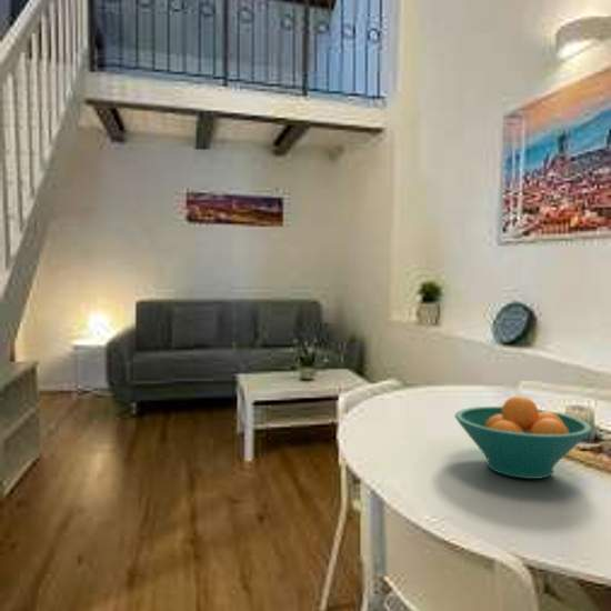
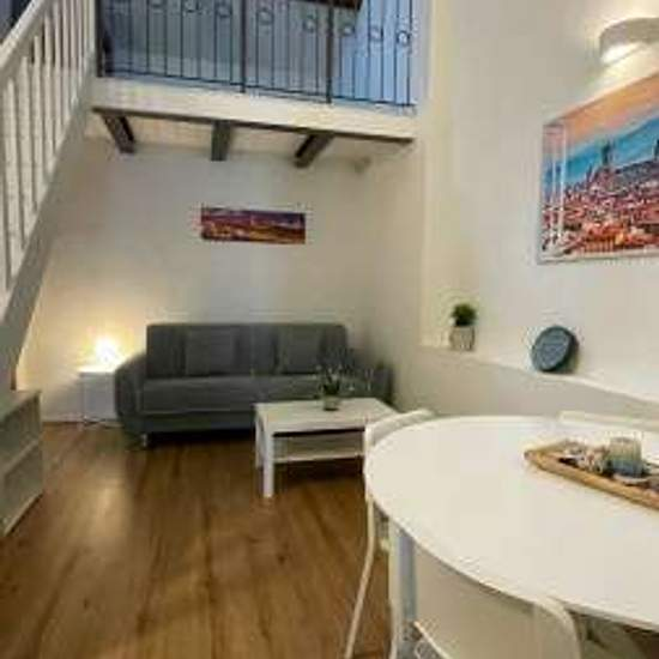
- fruit bowl (520, 432)
